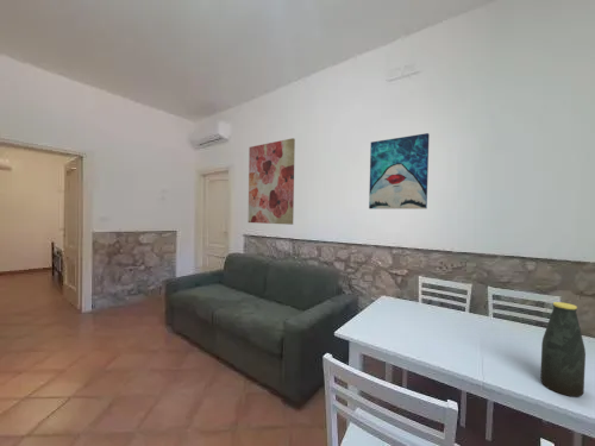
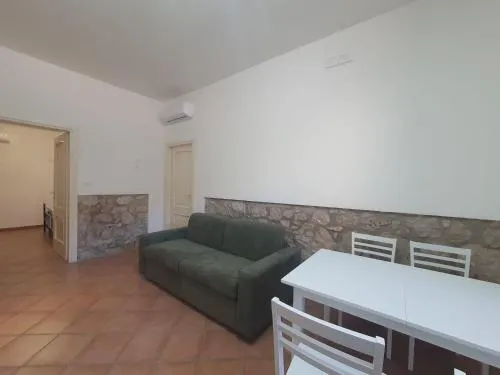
- wall art (396, 174)
- bottle (563, 346)
- wall art (269, 183)
